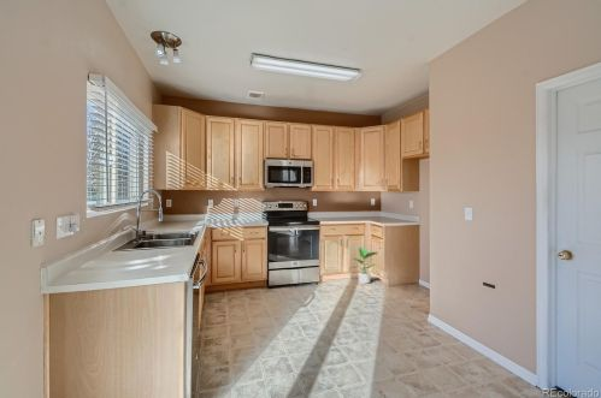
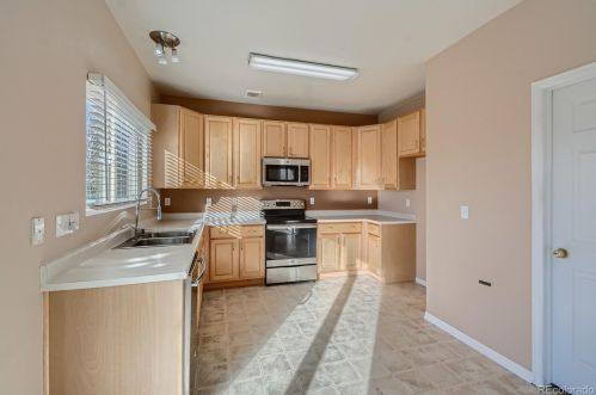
- potted plant (364, 265)
